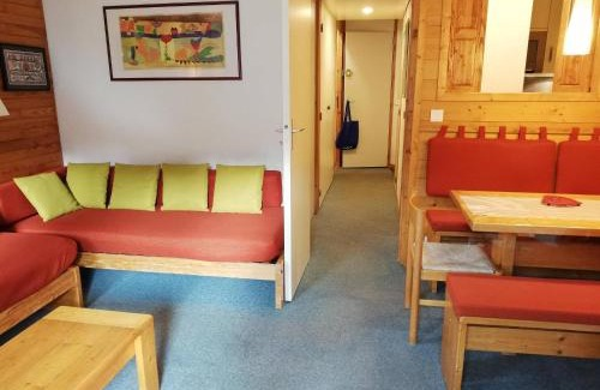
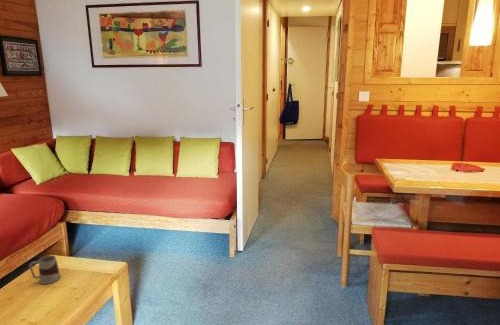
+ mug (45, 269)
